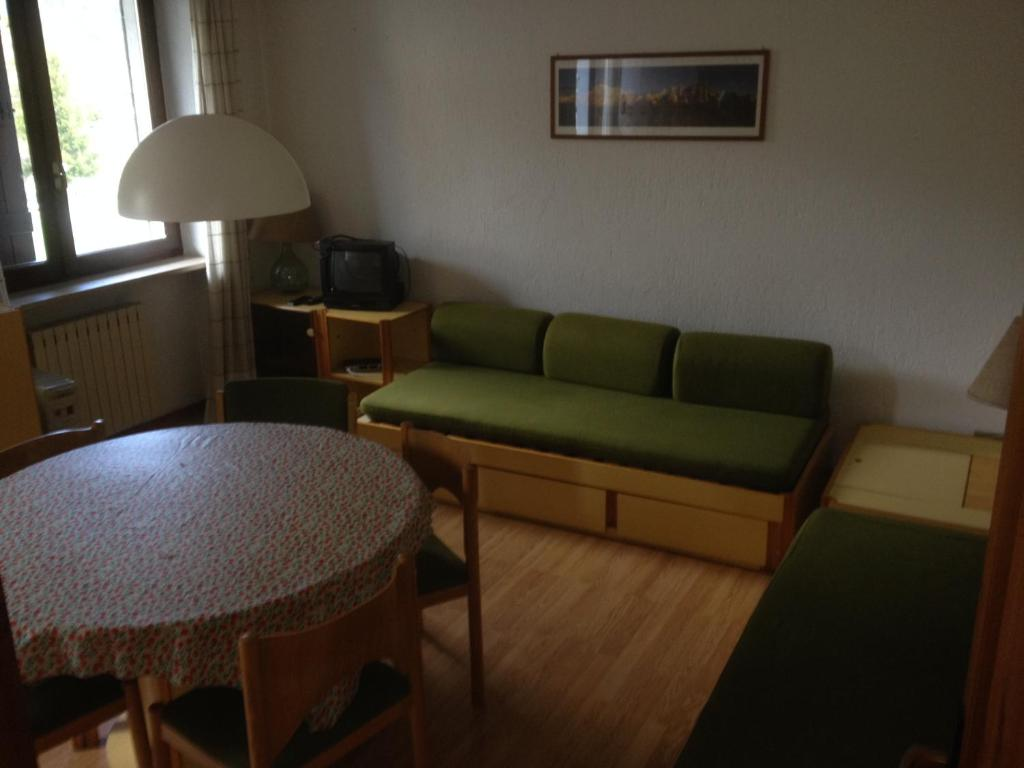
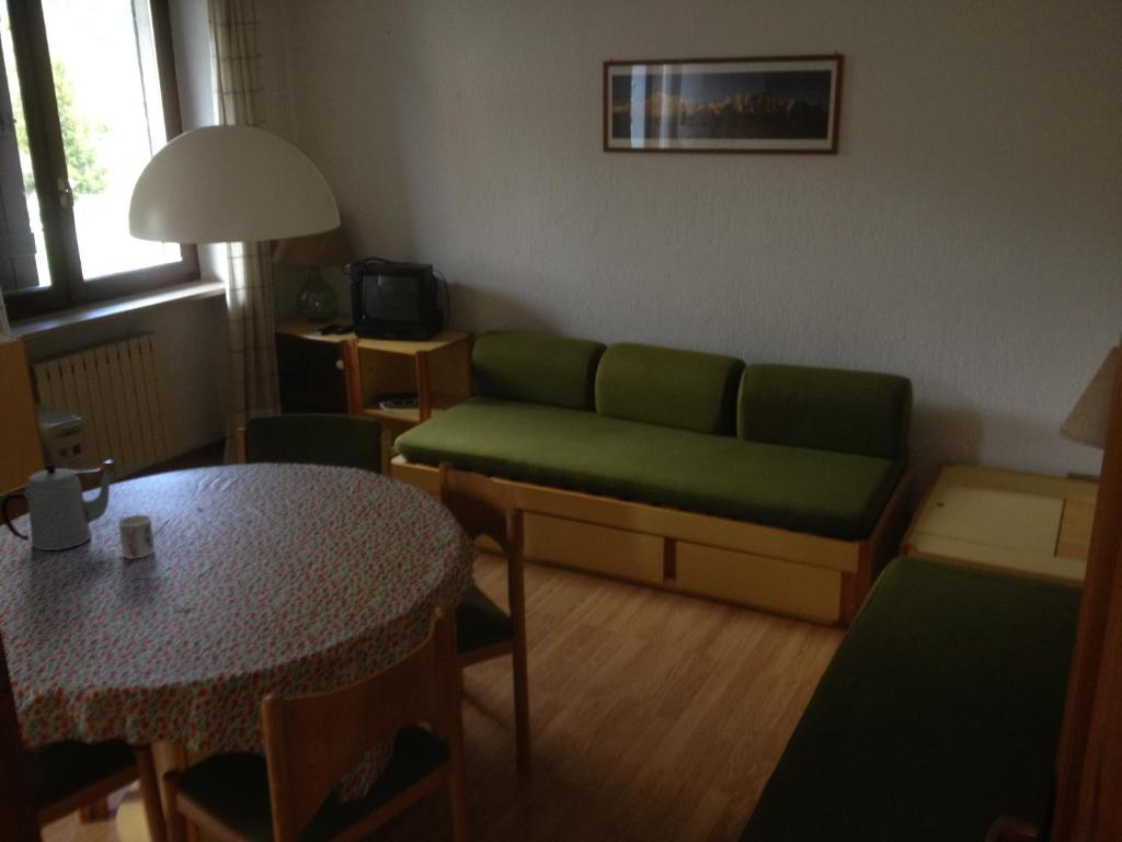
+ cup (135, 538)
+ teapot (60, 501)
